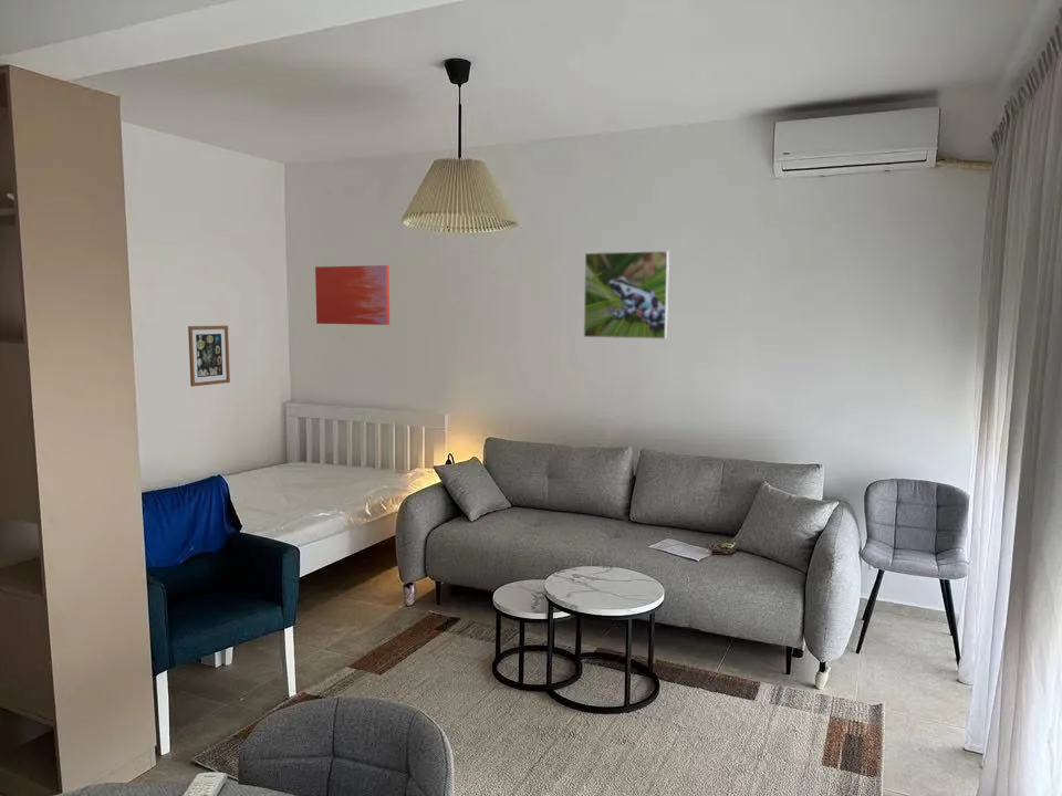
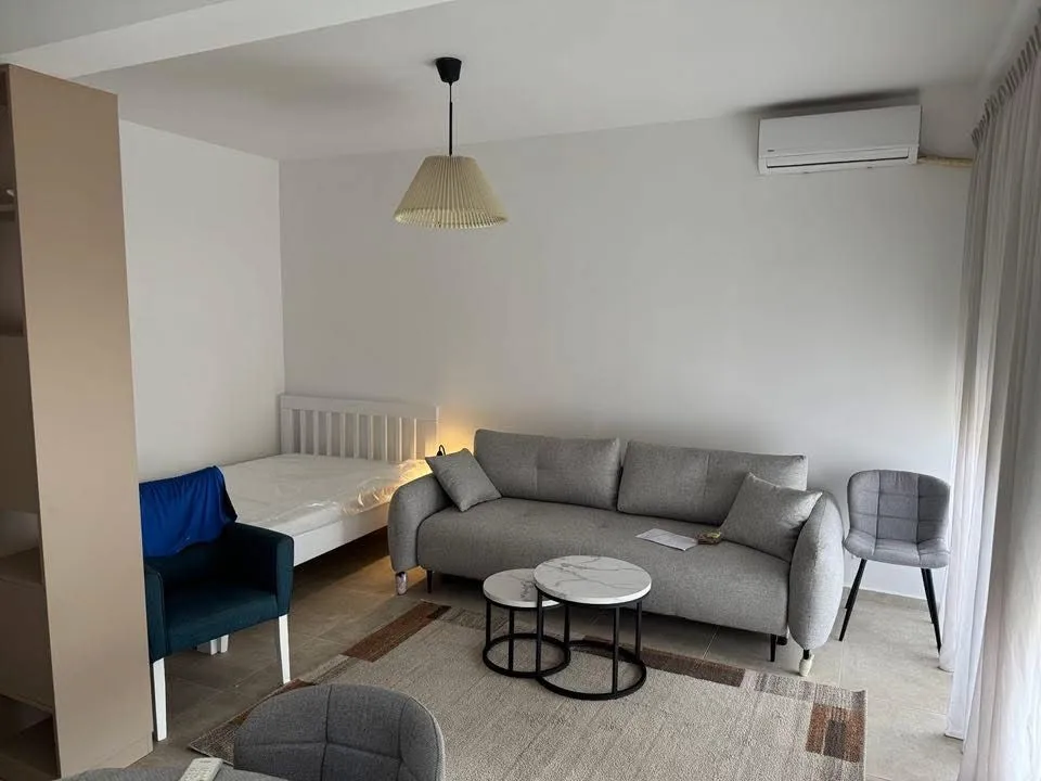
- wall art (352, 295)
- wall art (209, 355)
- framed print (625, 295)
